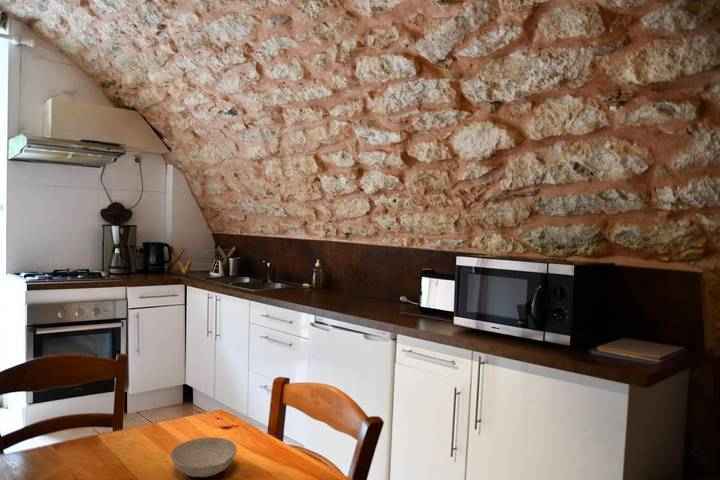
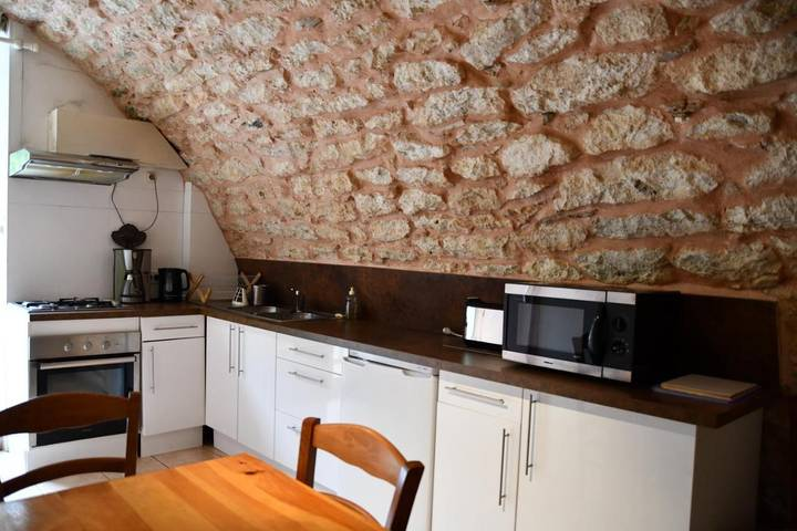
- bowl (203, 460)
